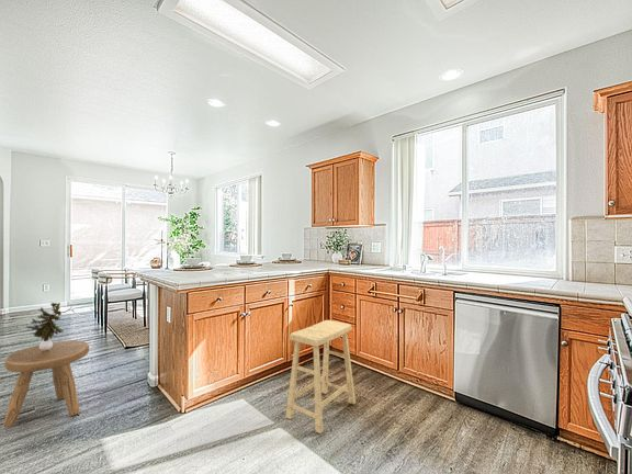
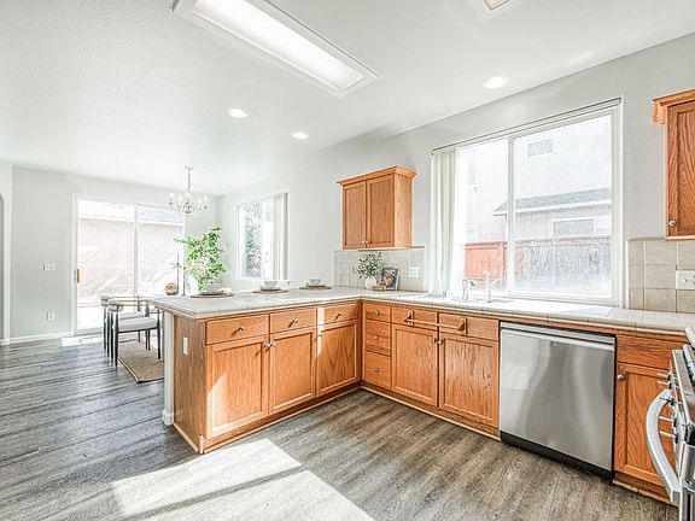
- potted plant (52, 325)
- stool (323, 369)
- stool (53, 380)
